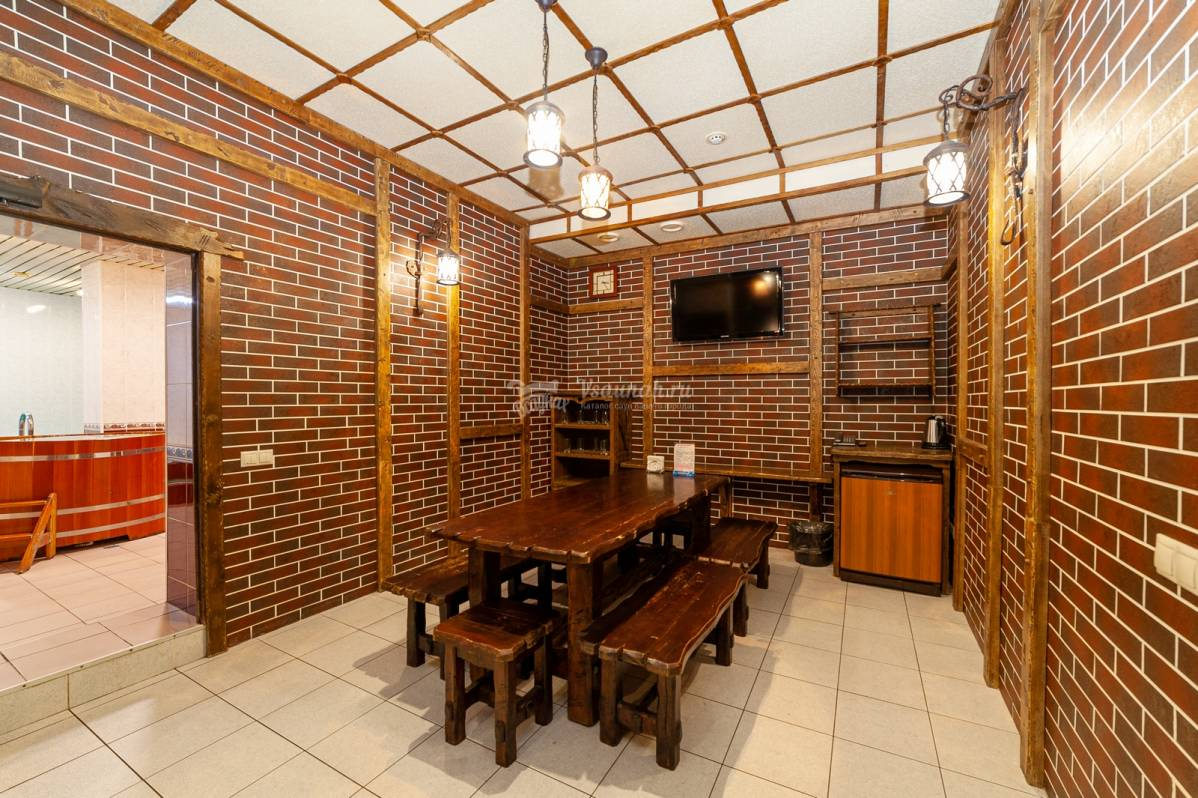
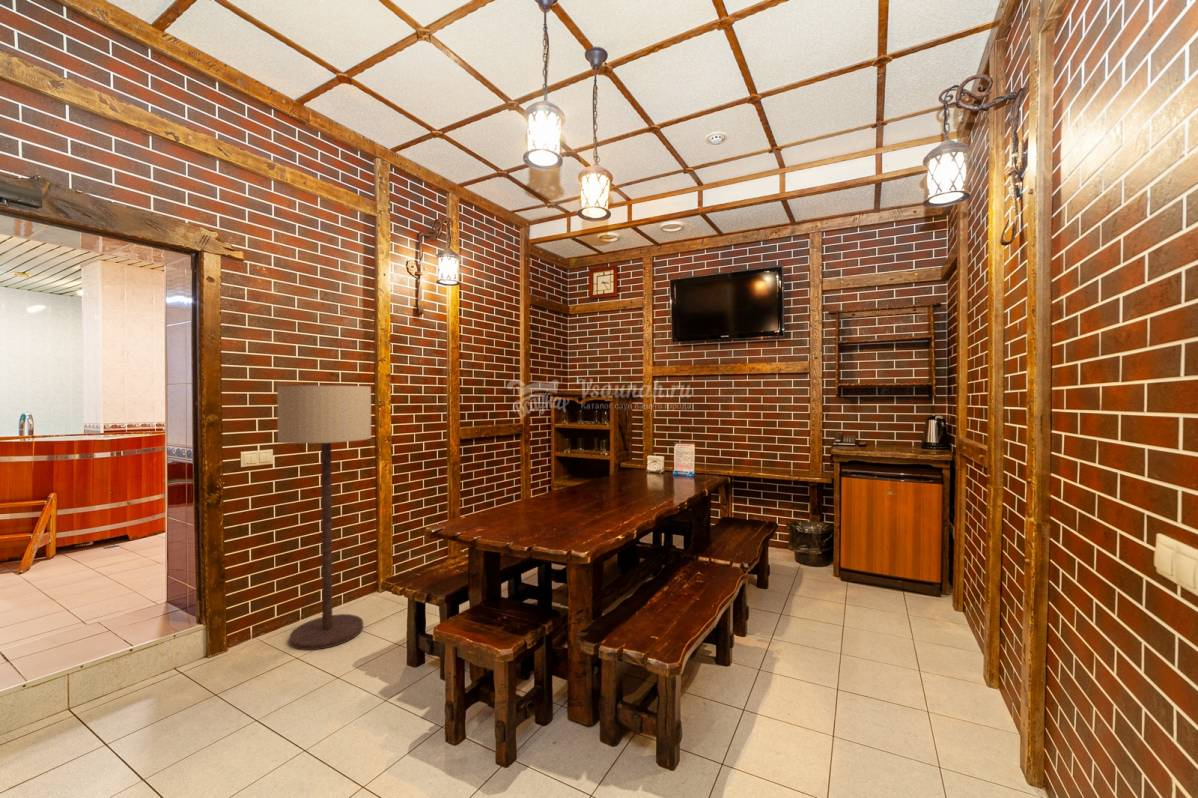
+ floor lamp (326, 510)
